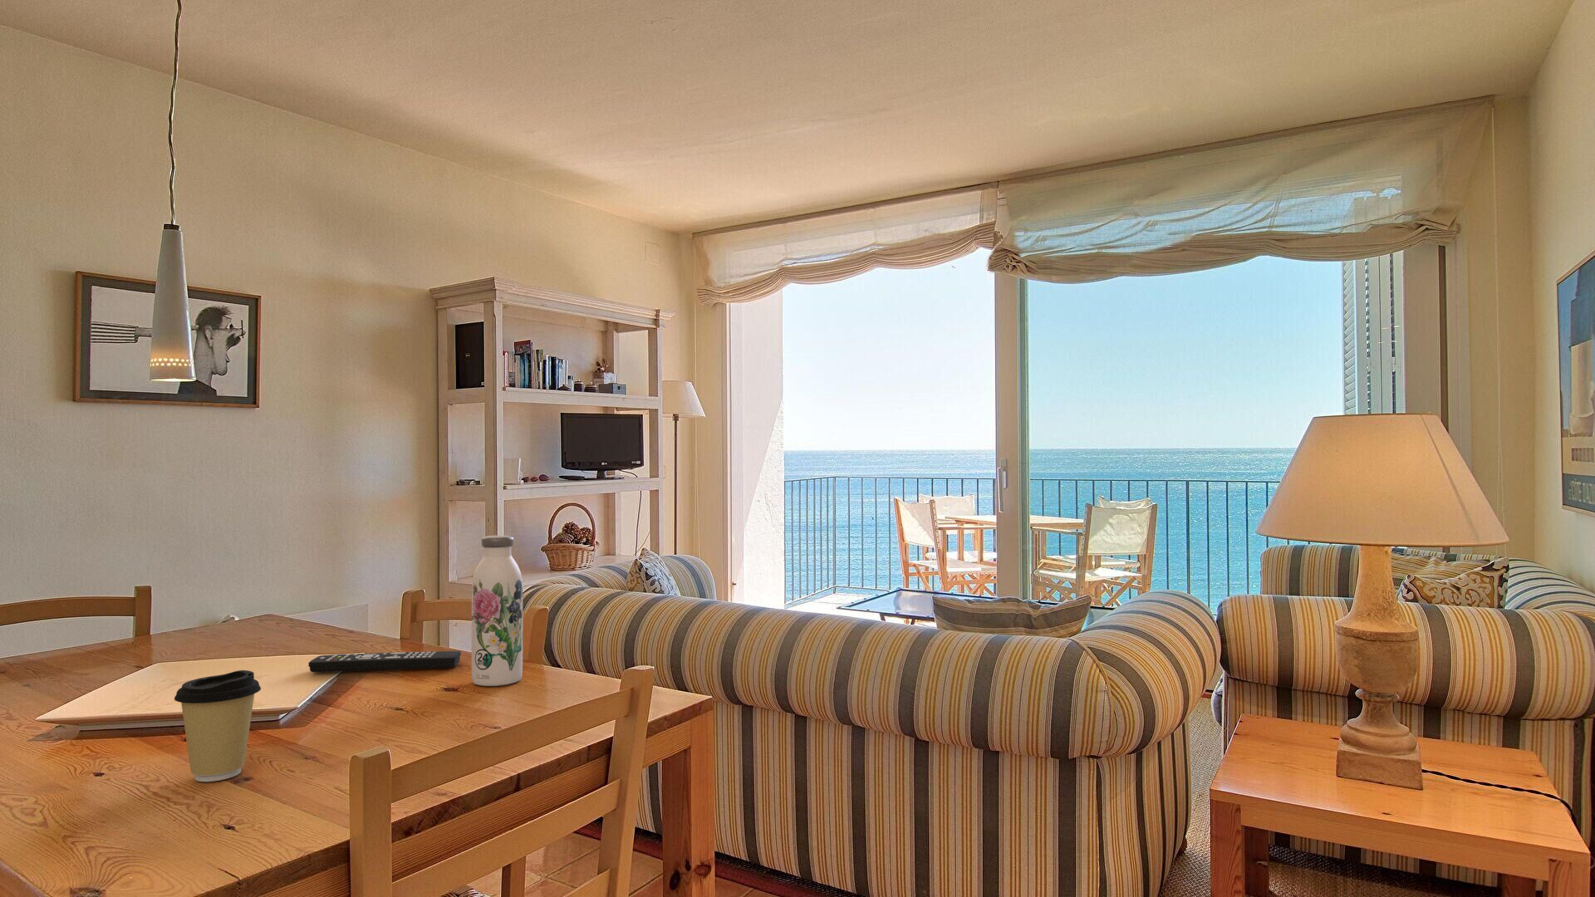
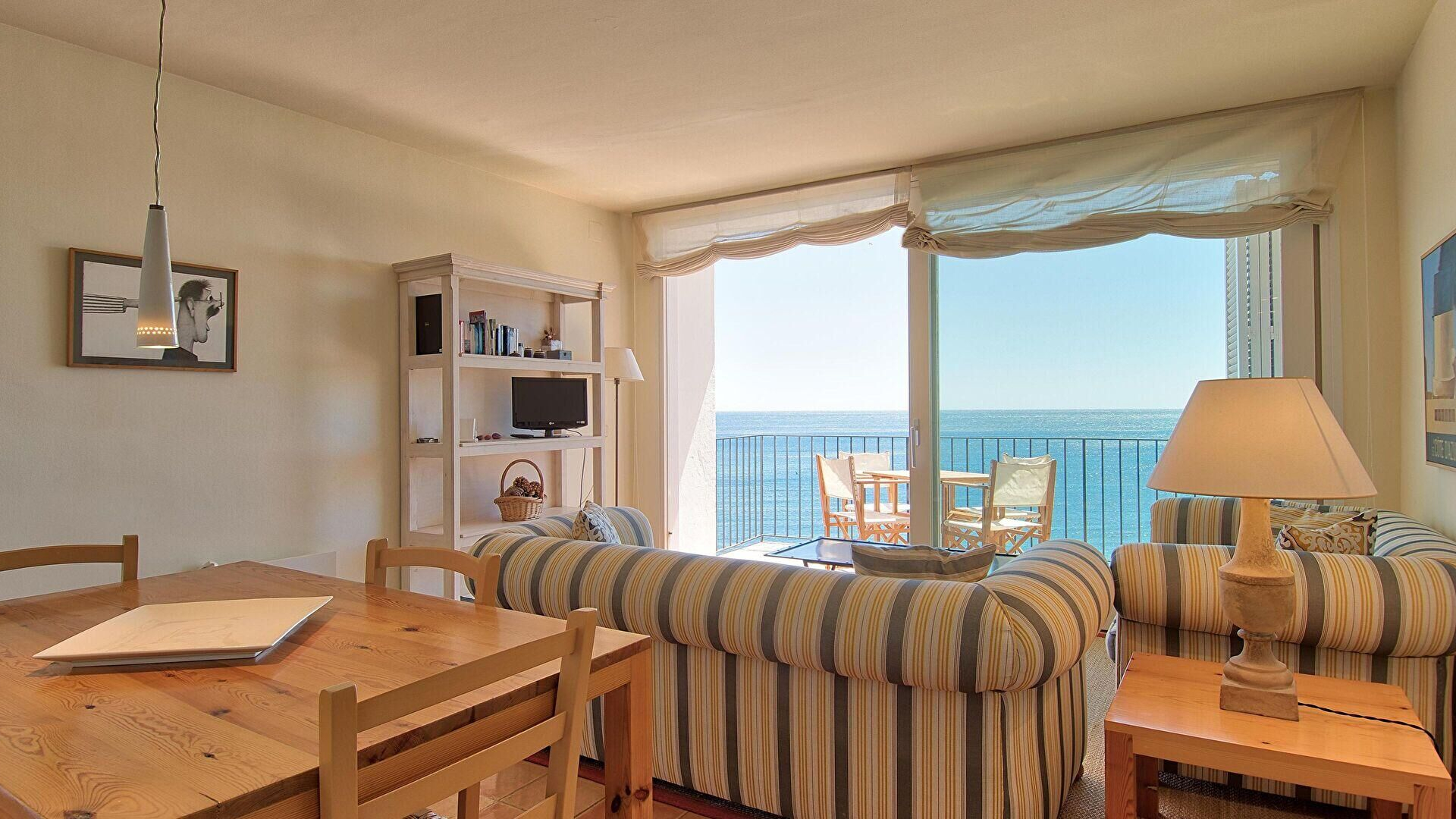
- coffee cup (218, 725)
- remote control (387, 662)
- water bottle (496, 608)
